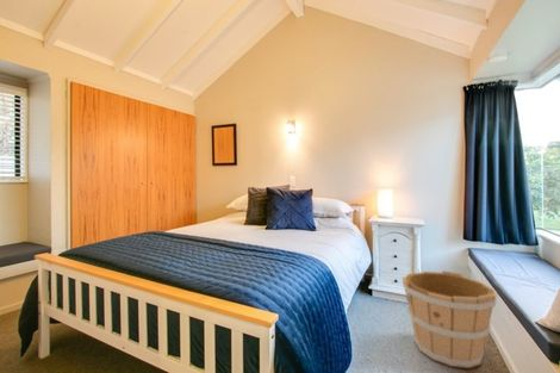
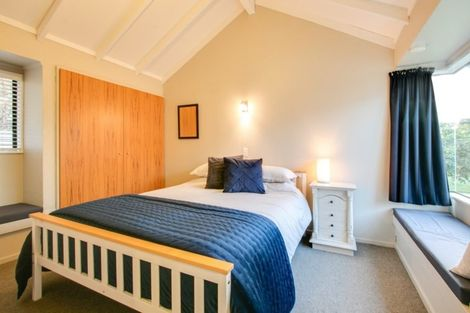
- wooden bucket (446, 315)
